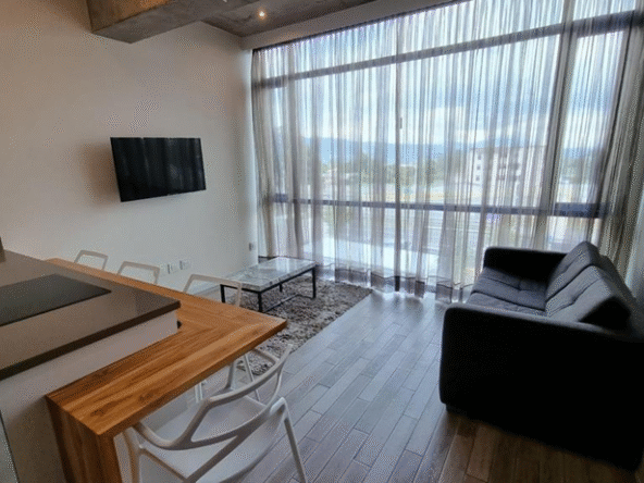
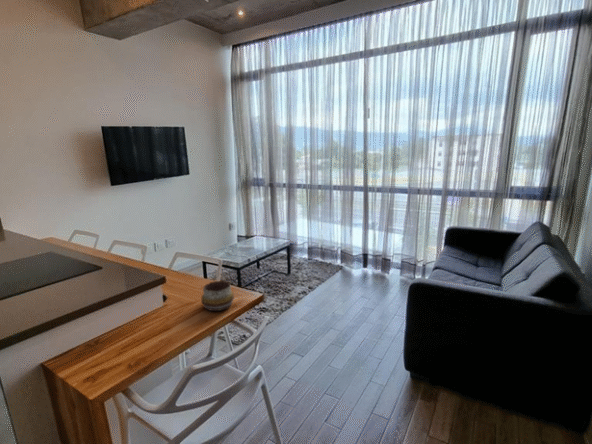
+ decorative bowl (217, 295)
